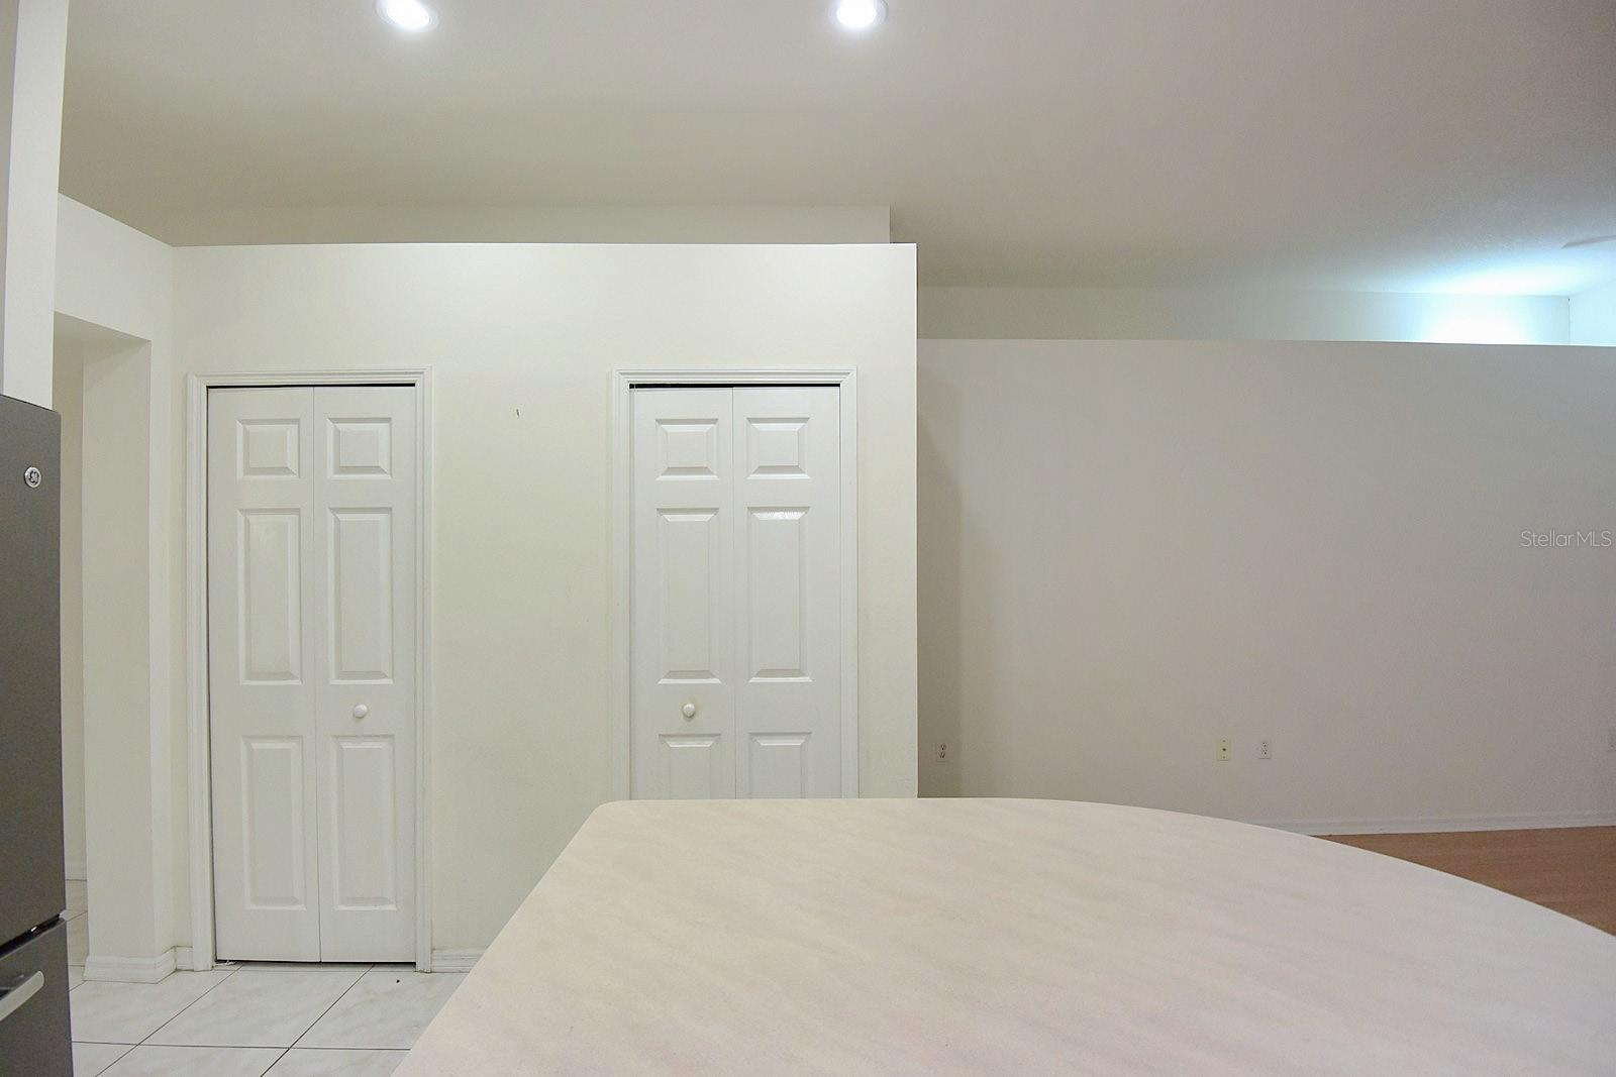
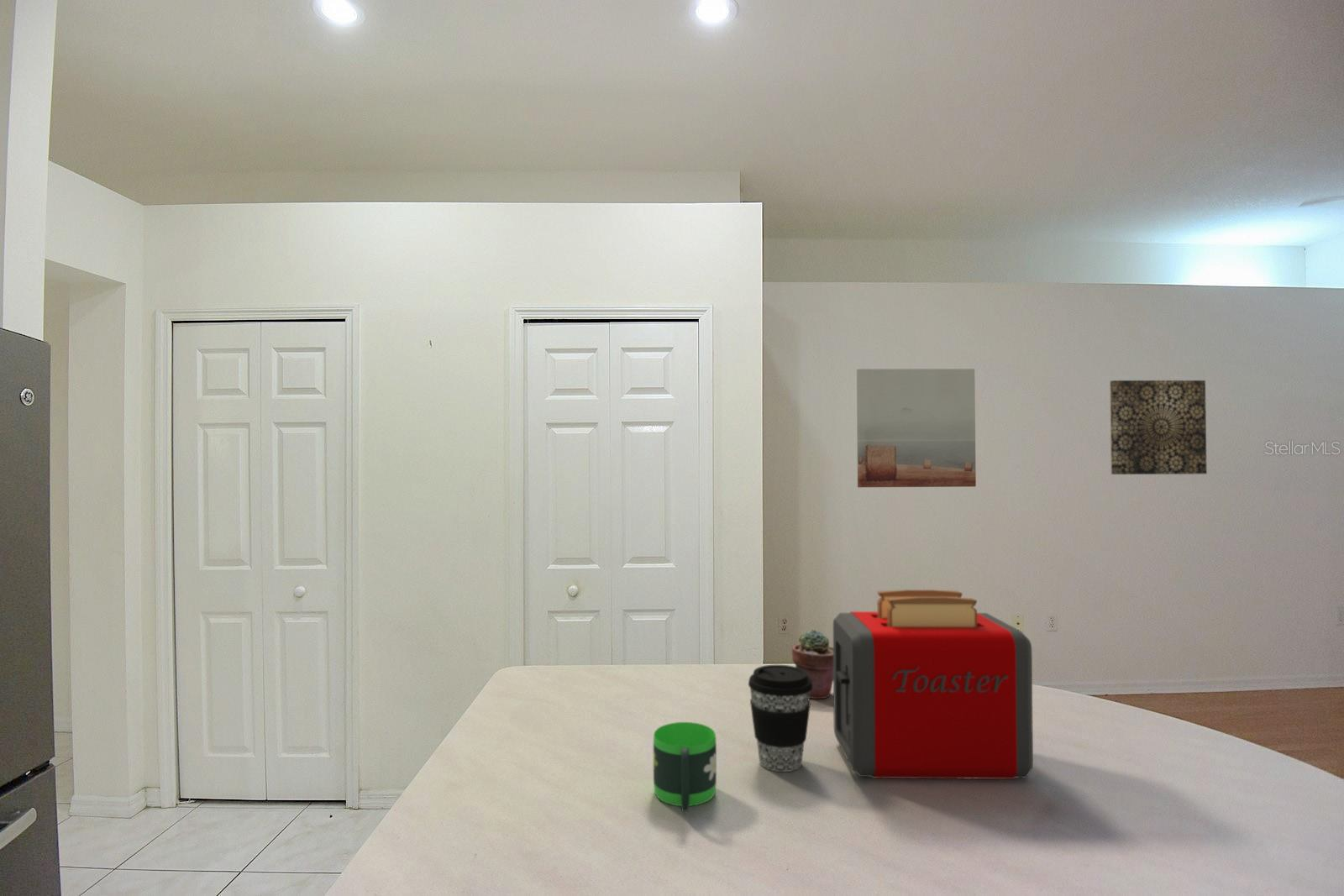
+ potted succulent (816, 662)
+ wall art (916, 427)
+ toaster (924, 676)
+ coffee cup (780, 717)
+ mug (685, 767)
+ wall art (1158, 427)
